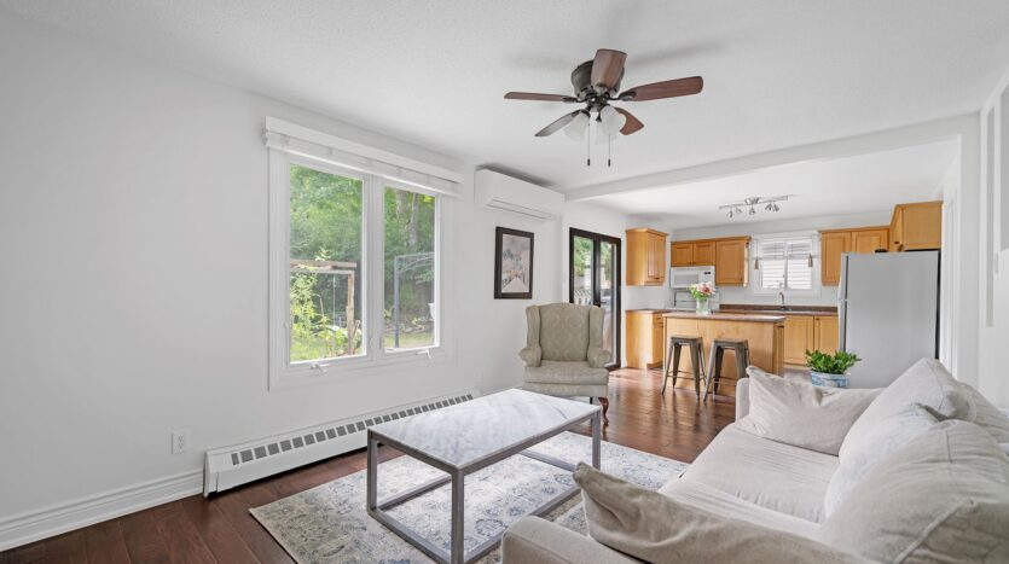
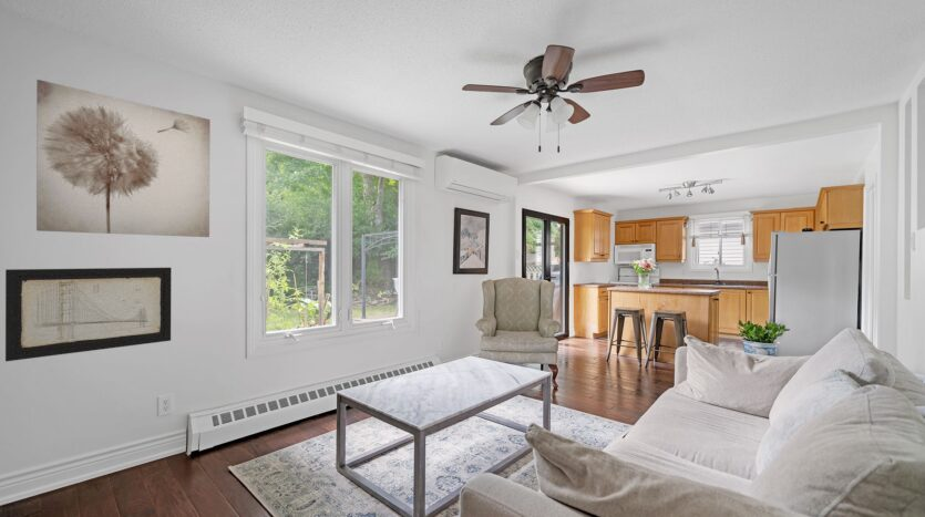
+ wall art (97, 309)
+ wall art (133, 168)
